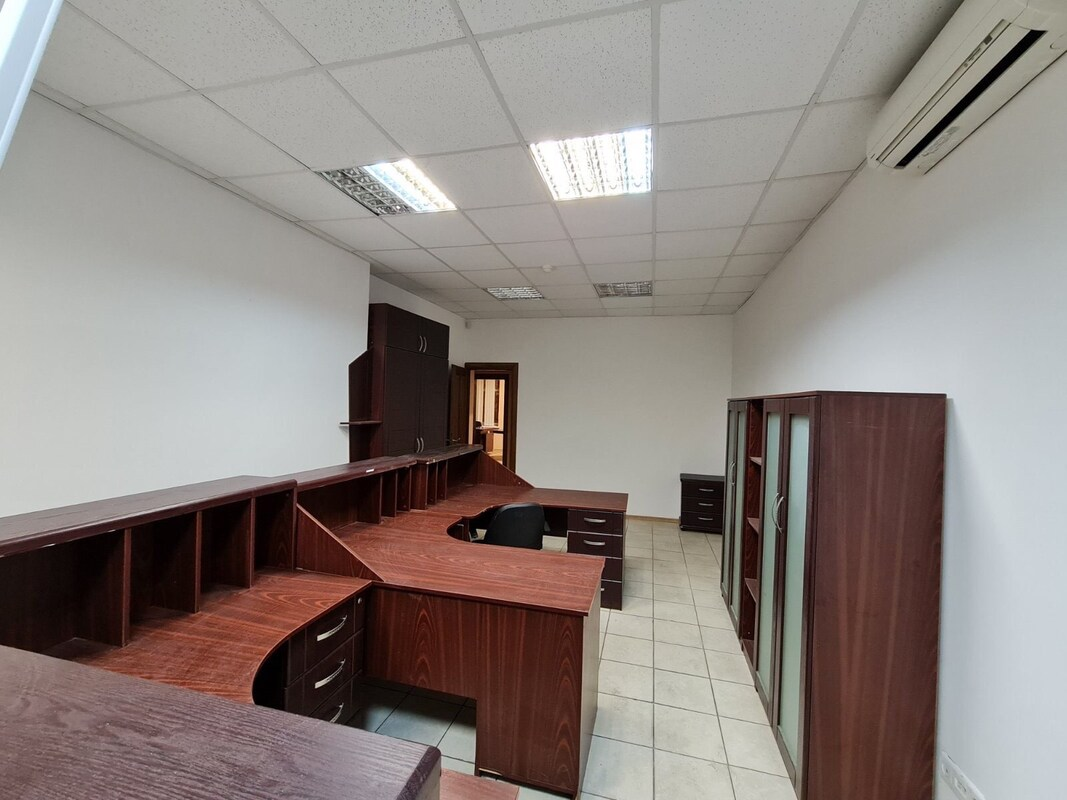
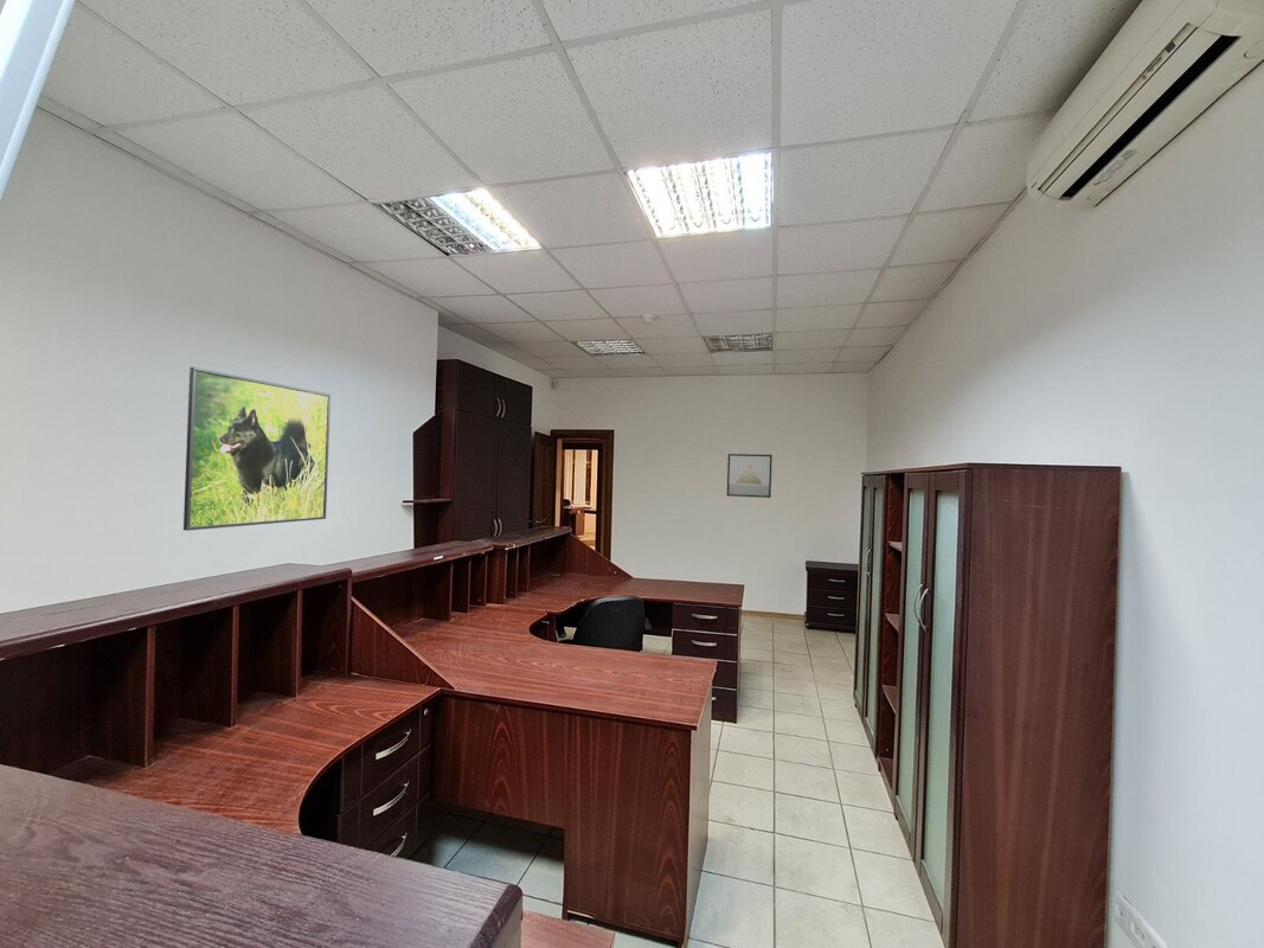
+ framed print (267, 453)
+ wall art (749, 475)
